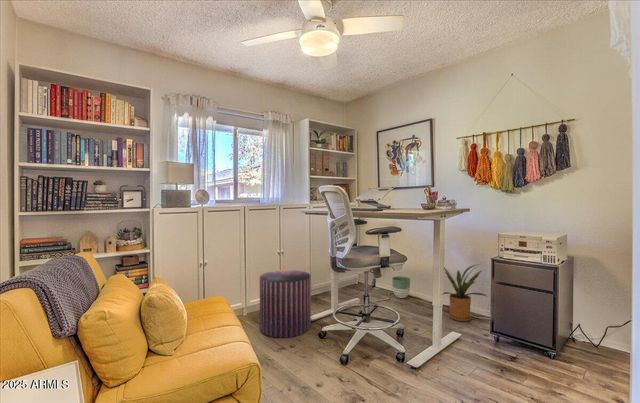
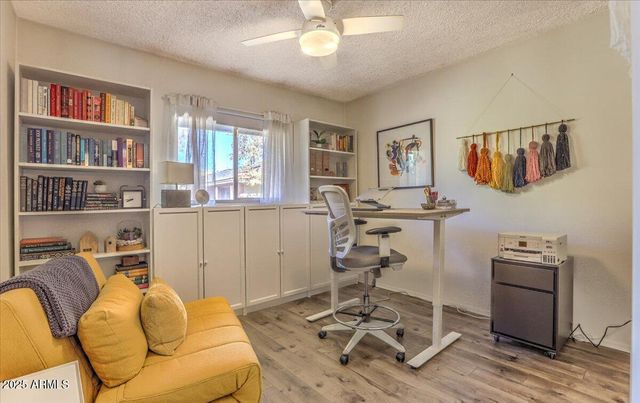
- planter (401, 288)
- stool (285, 301)
- house plant (460, 289)
